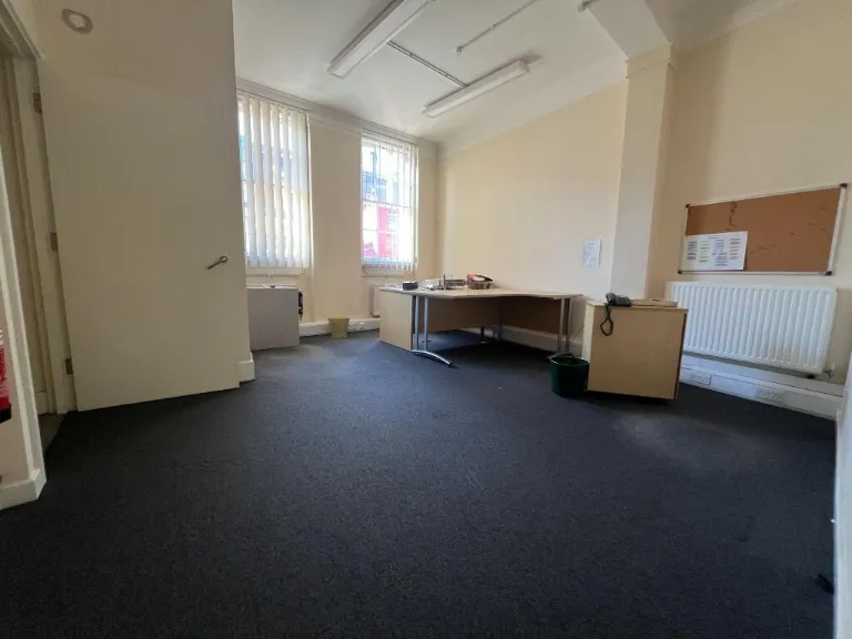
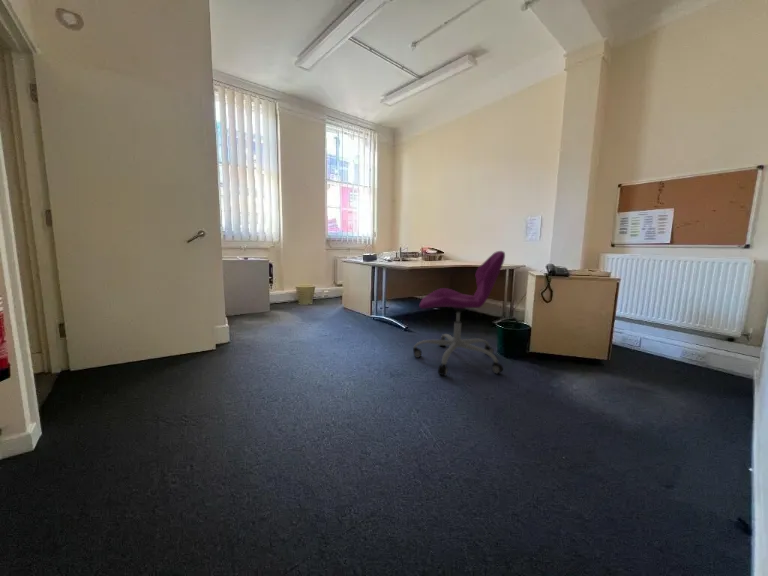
+ office chair (457, 306)
